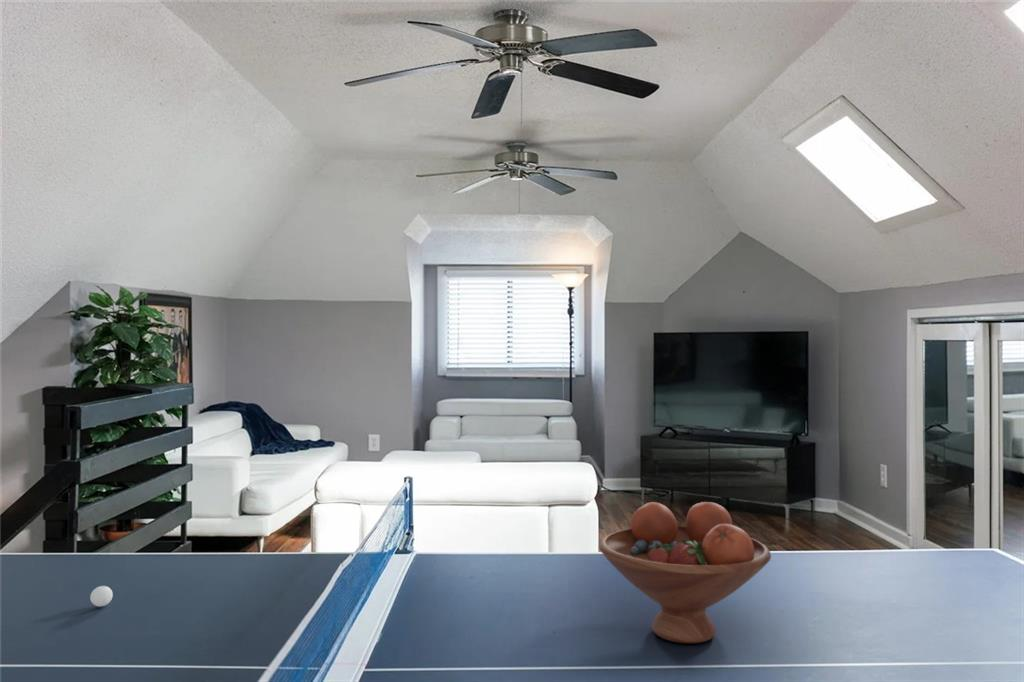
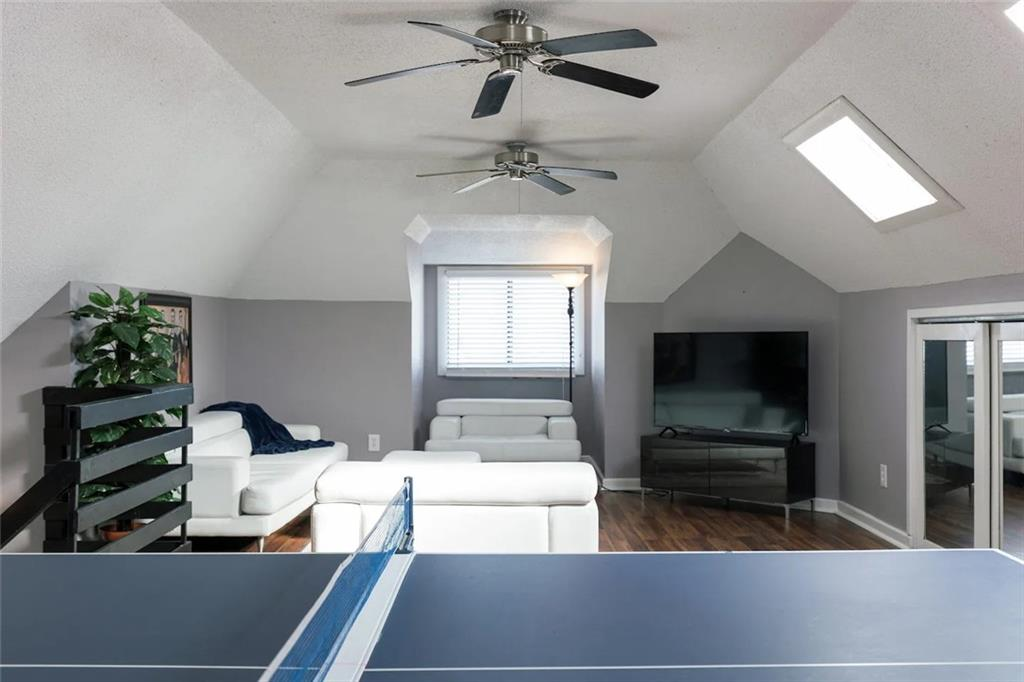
- ping-pong ball (101, 596)
- fruit bowl (683, 571)
